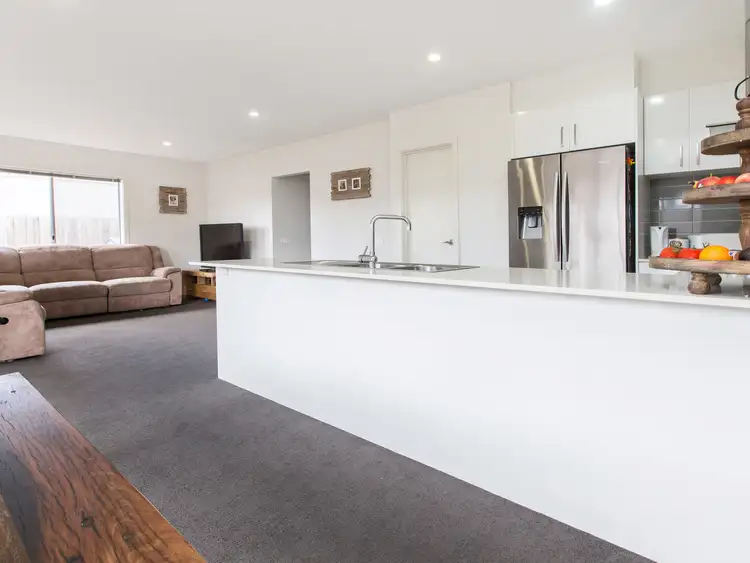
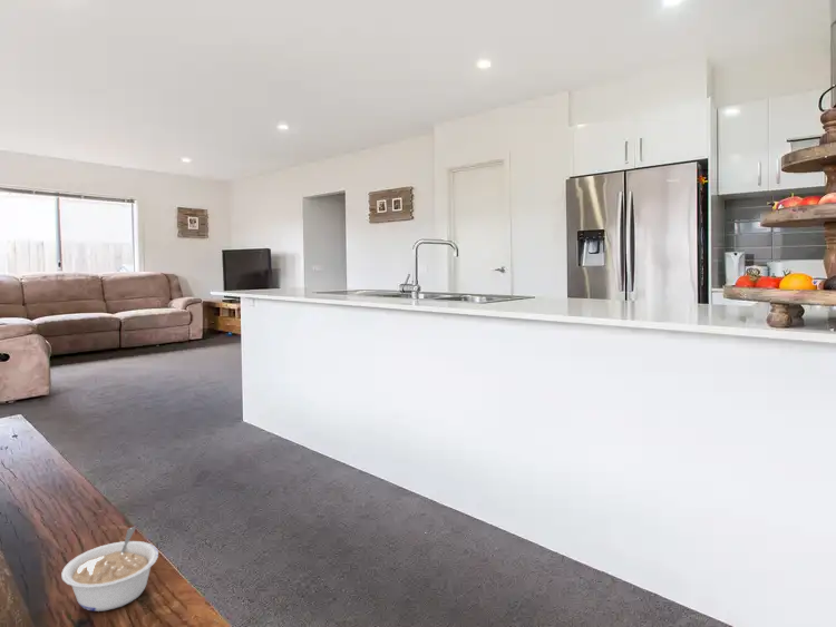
+ legume (110, 572)
